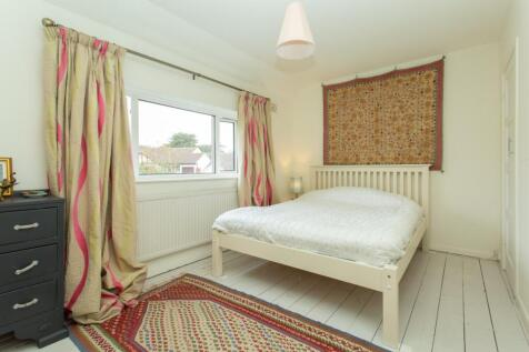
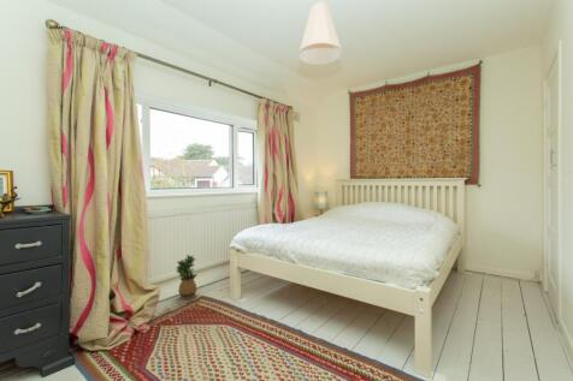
+ potted plant (184, 275)
